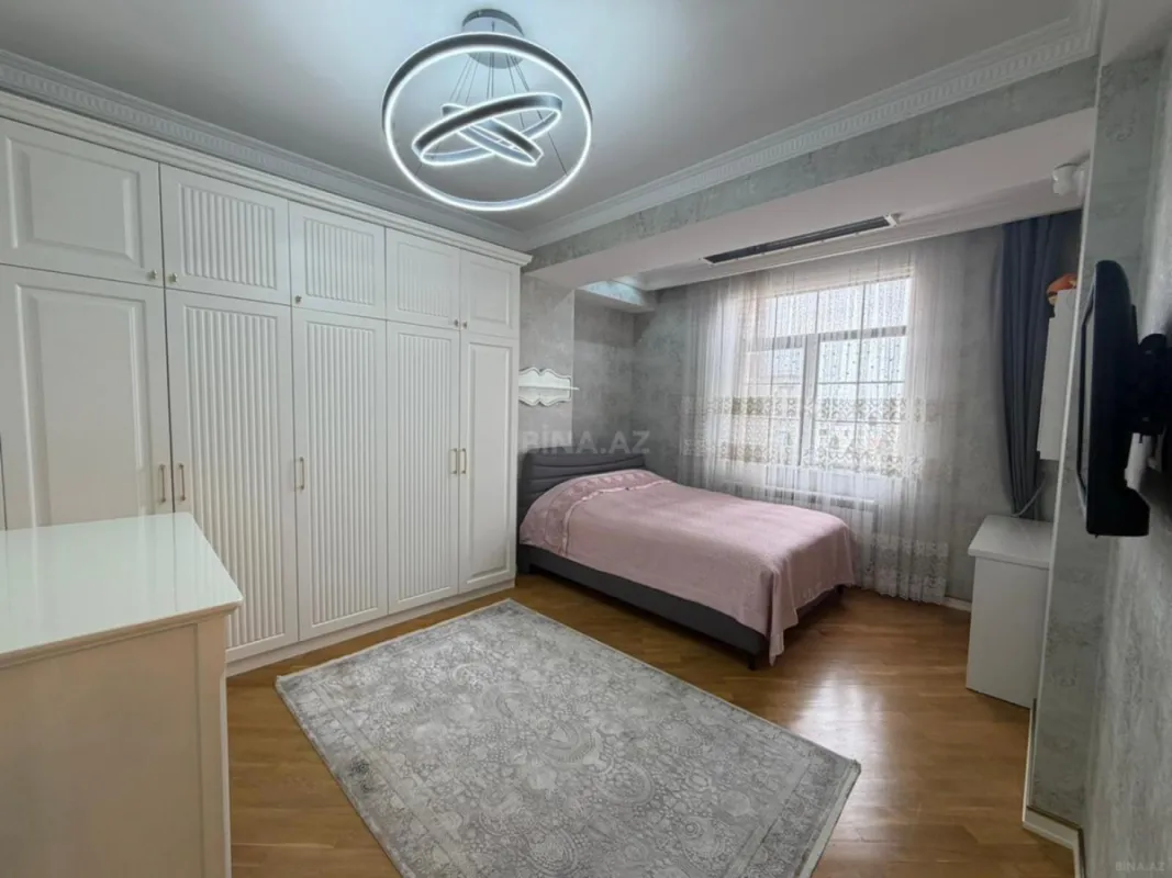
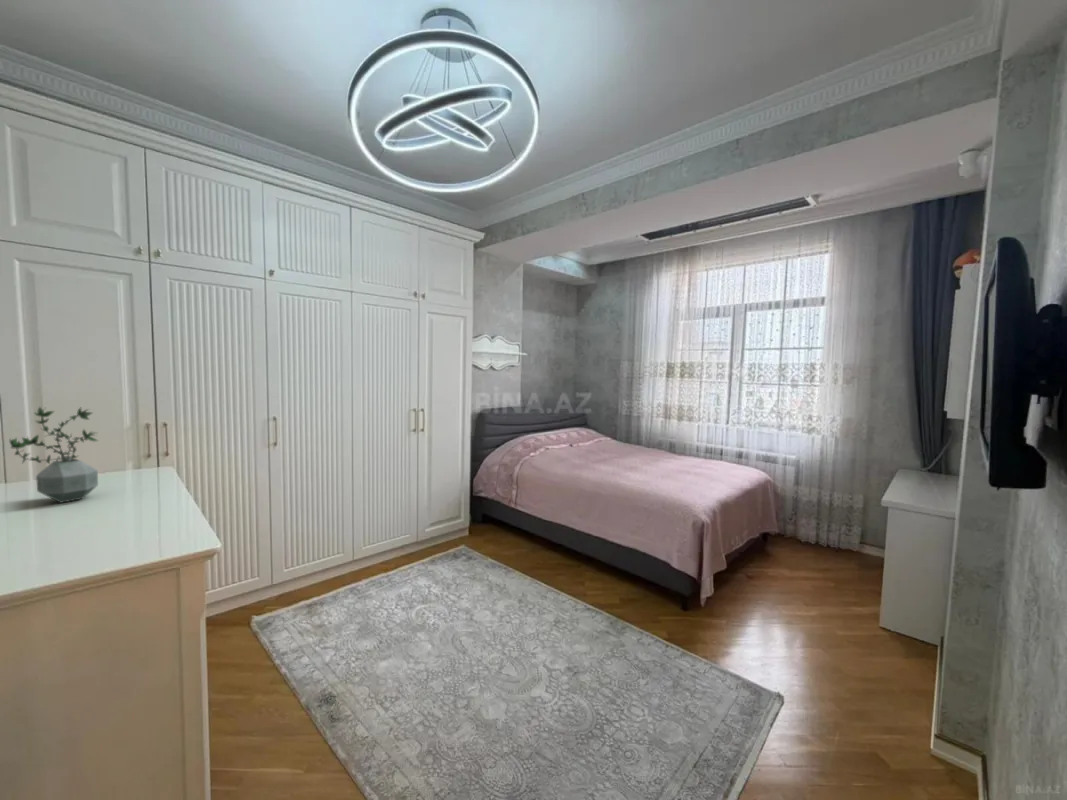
+ potted plant (57, 452)
